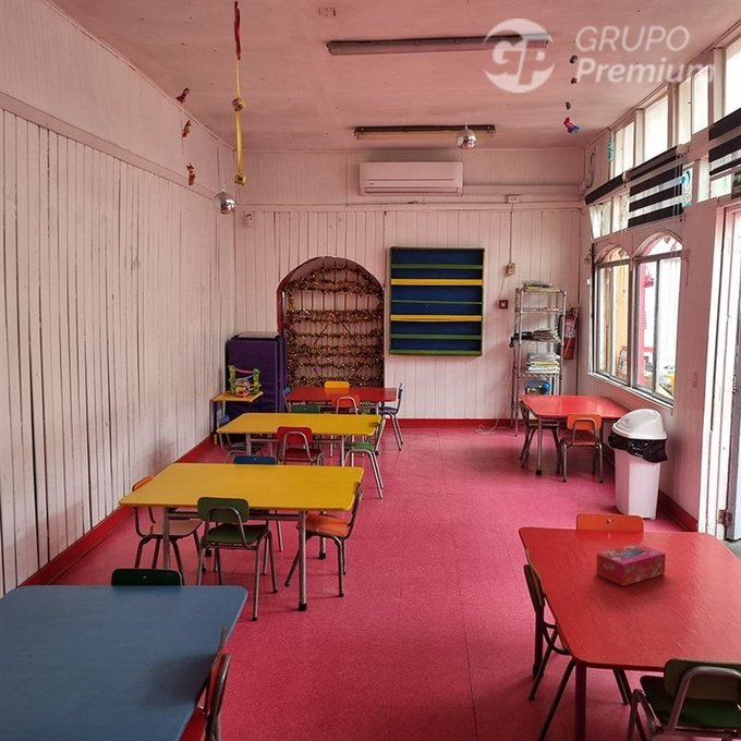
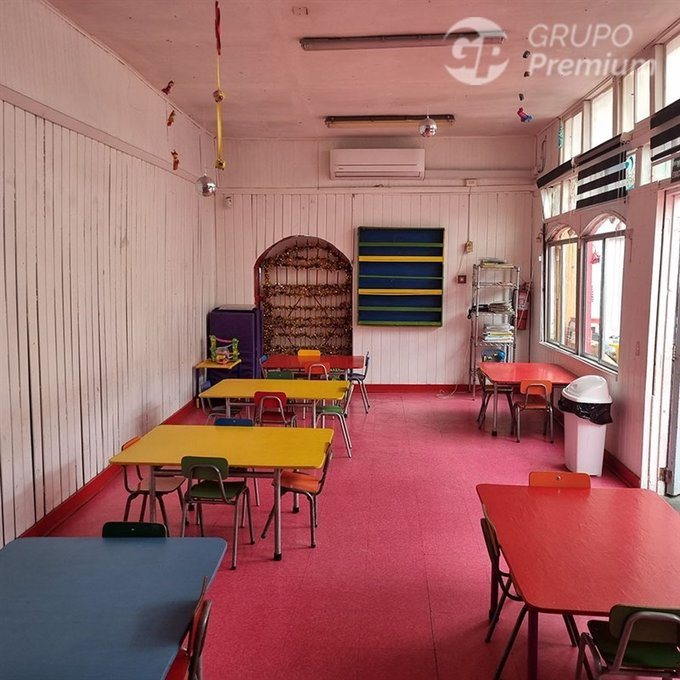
- tissue box (630, 563)
